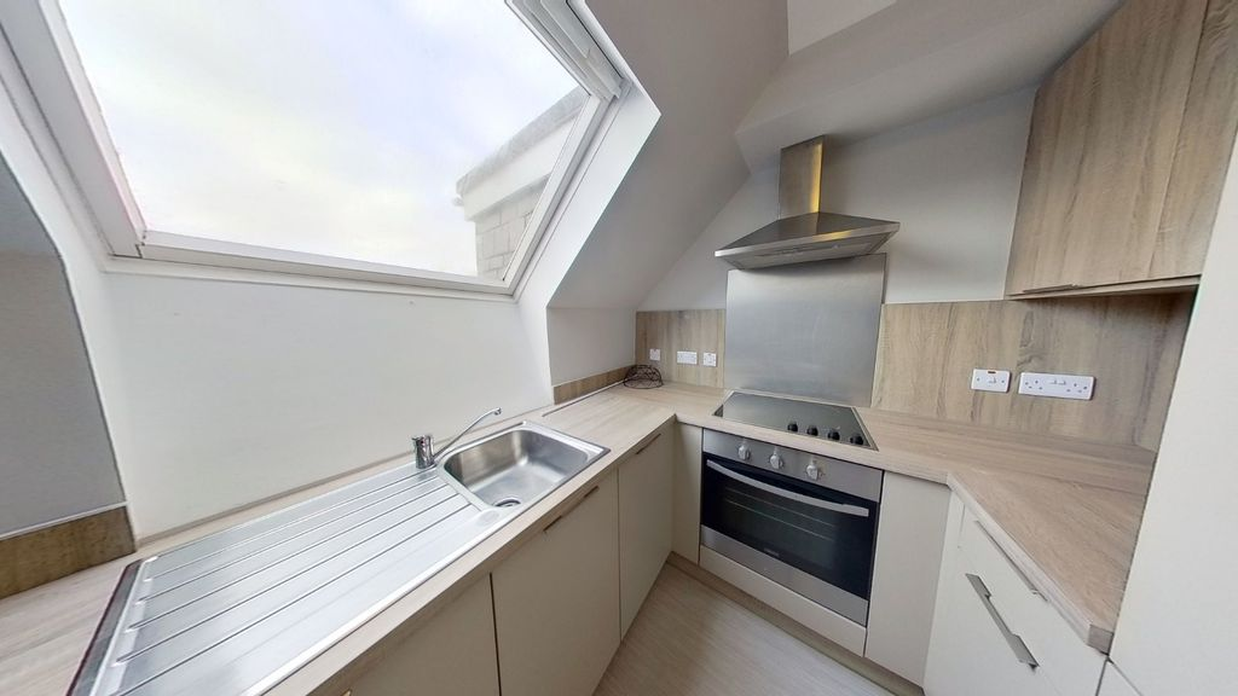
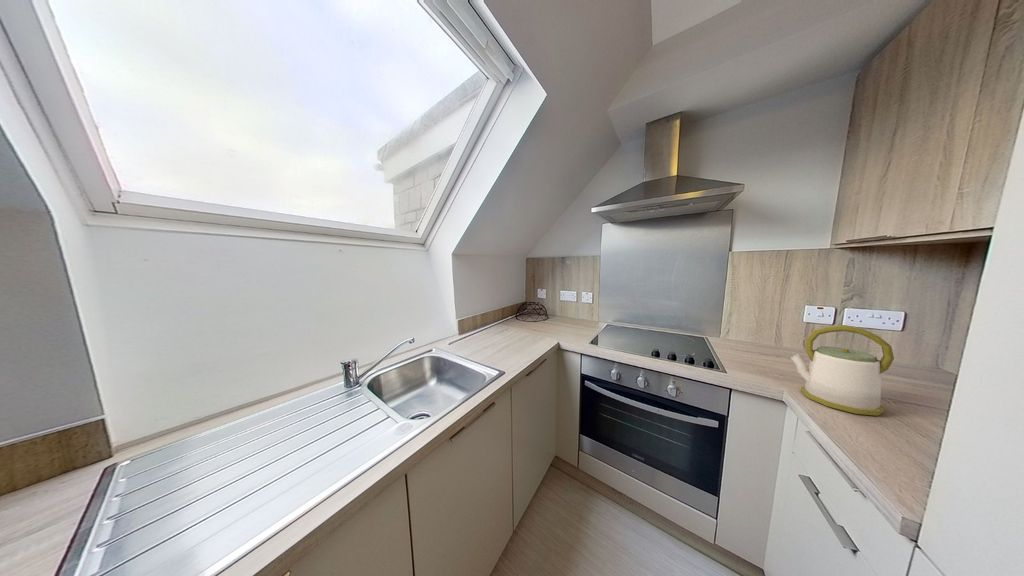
+ kettle (836, 362)
